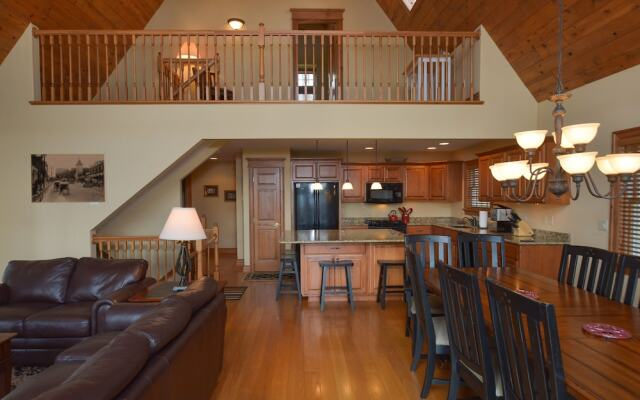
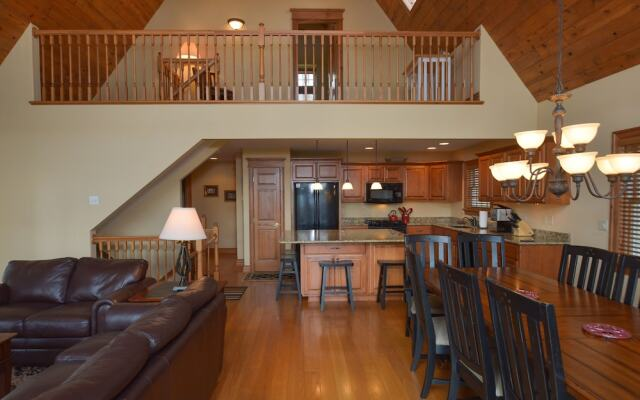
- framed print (68, 178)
